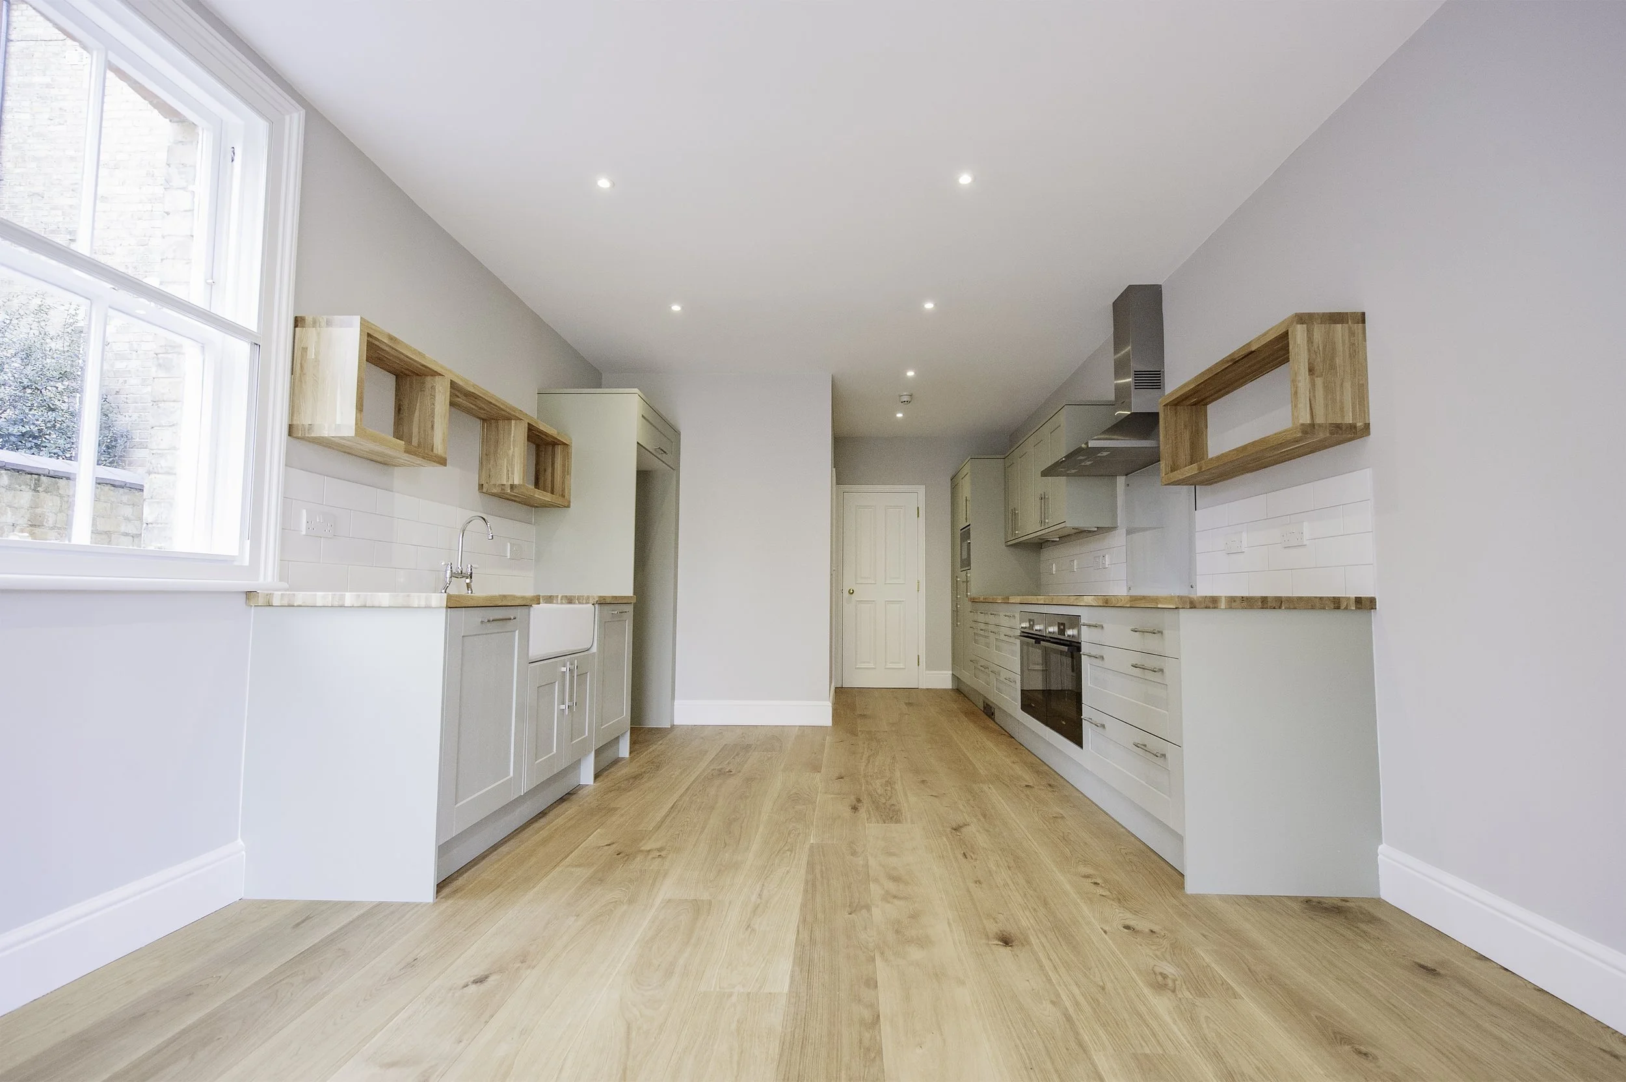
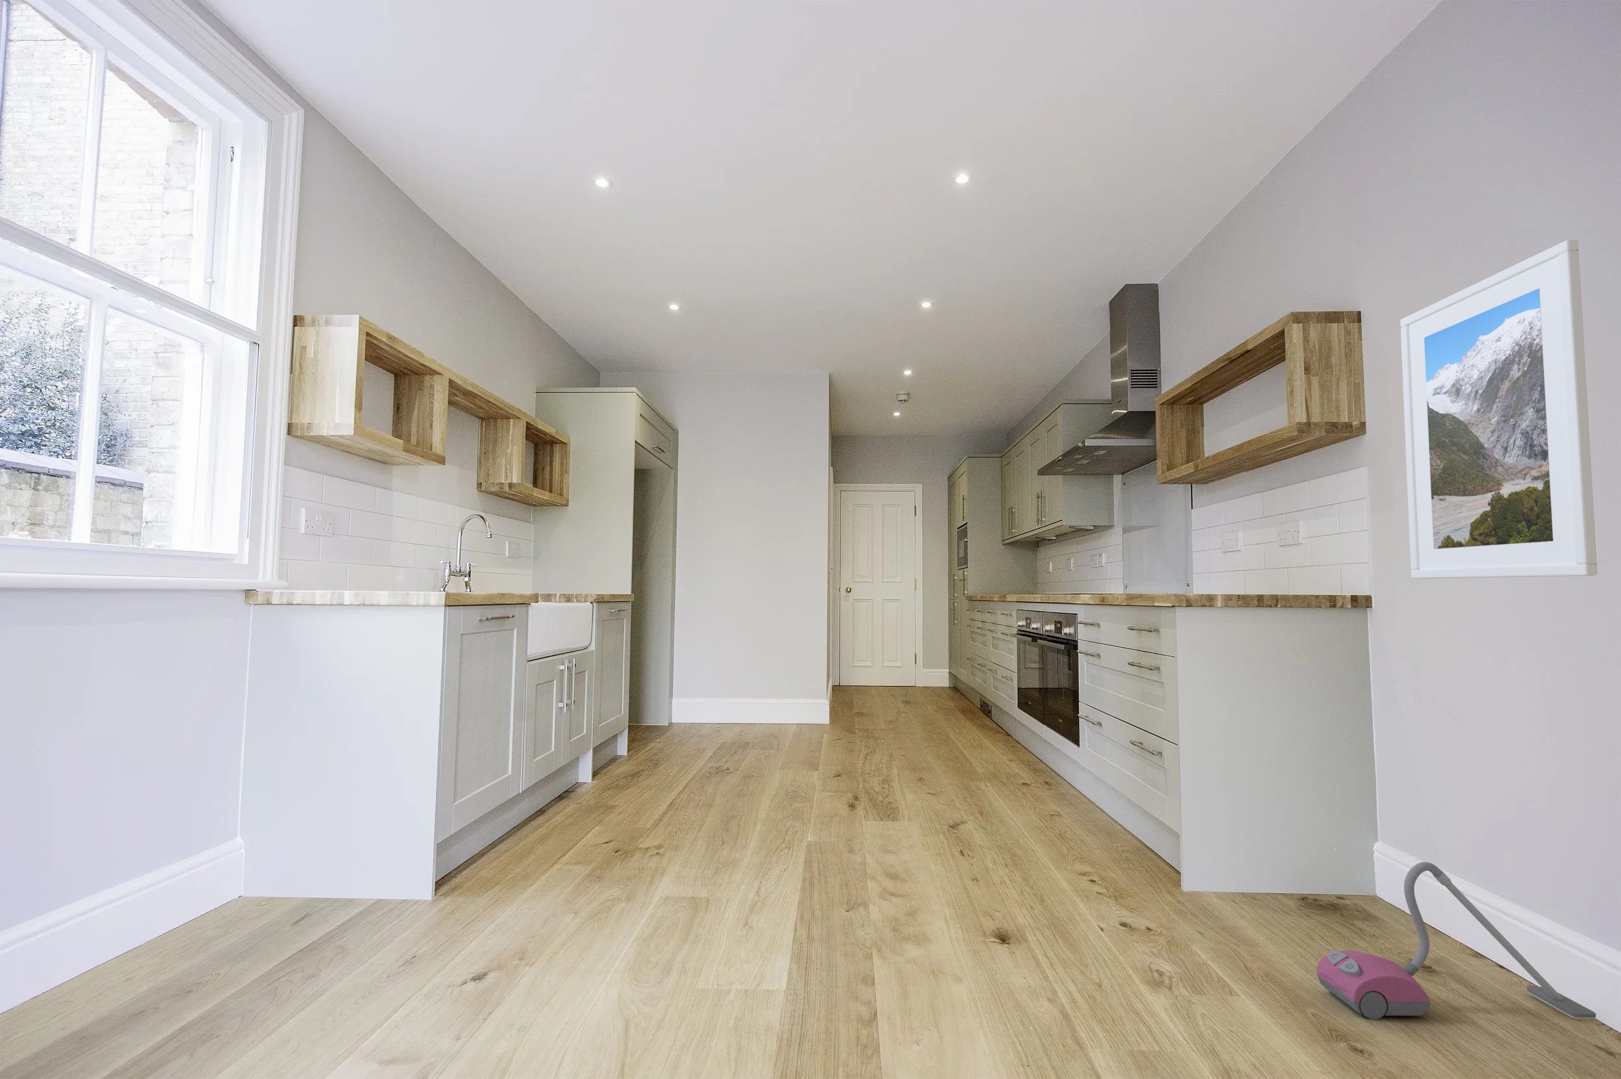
+ vacuum cleaner (1428, 937)
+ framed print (1484, 429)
